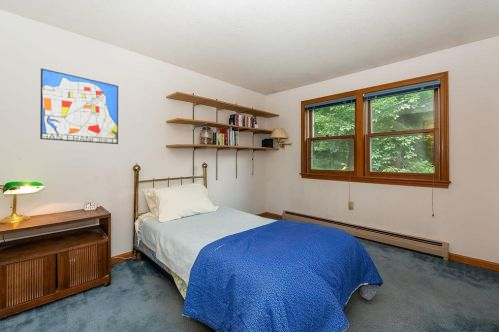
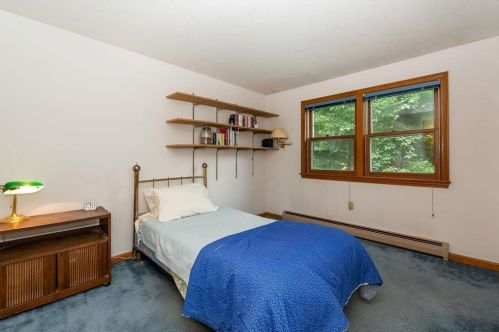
- wall art (83, 109)
